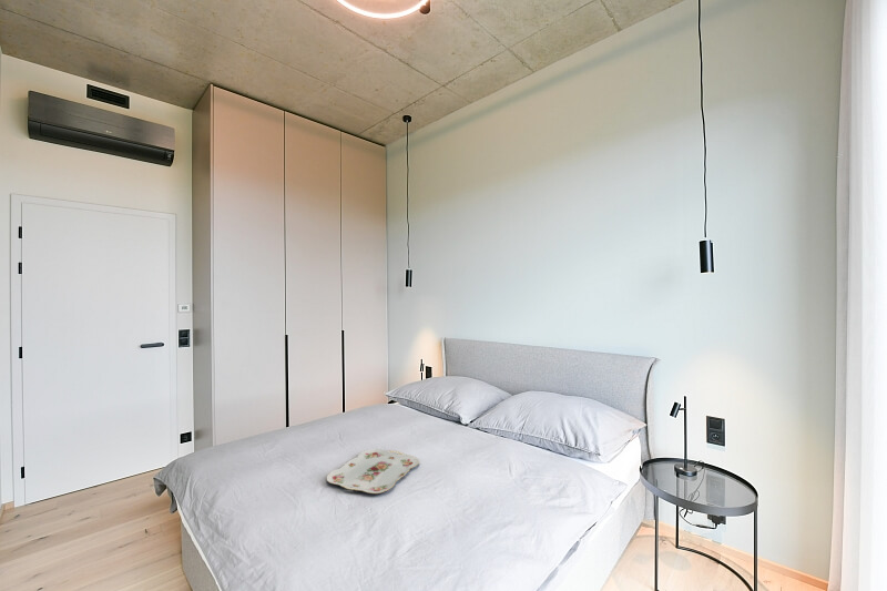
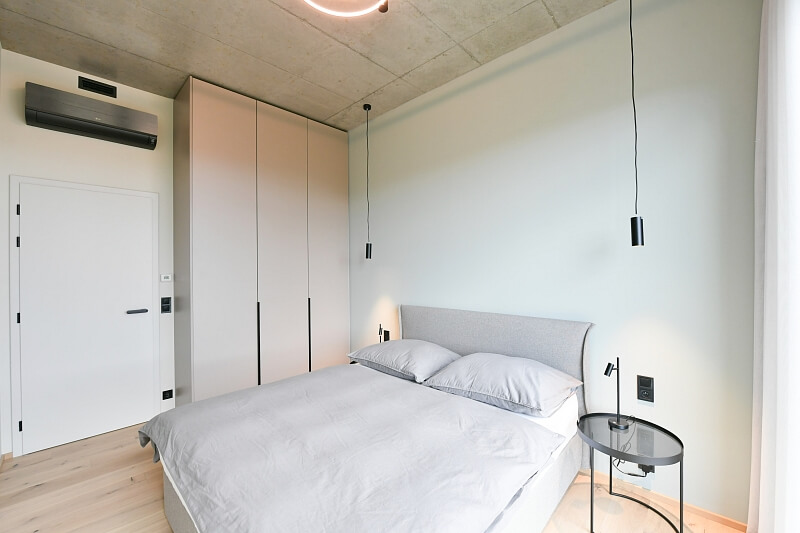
- serving tray (375, 469)
